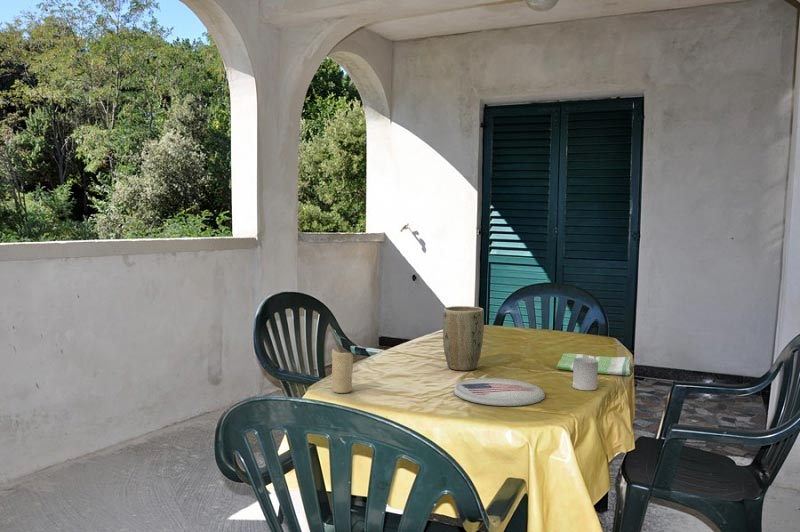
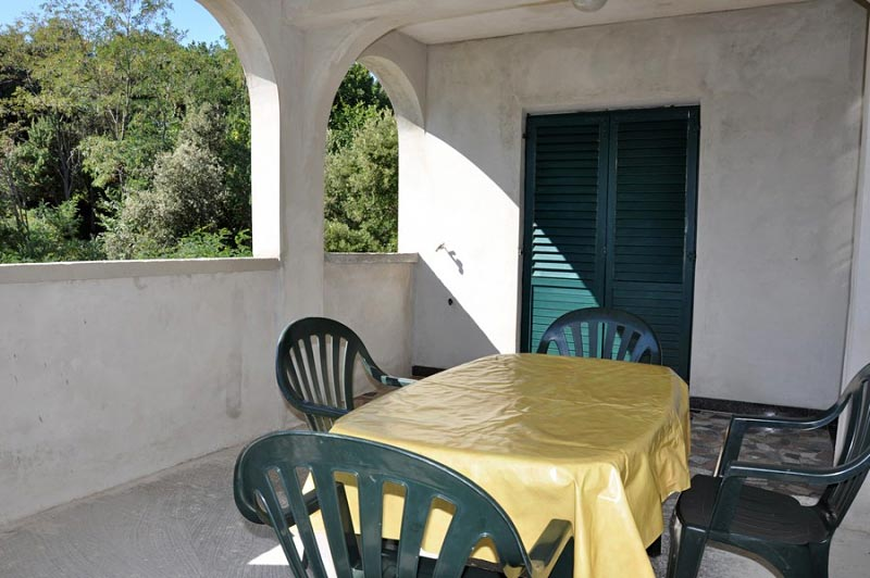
- dish towel (595, 359)
- plant pot (463, 338)
- plate (498, 390)
- candle (342, 370)
- cup (588, 372)
